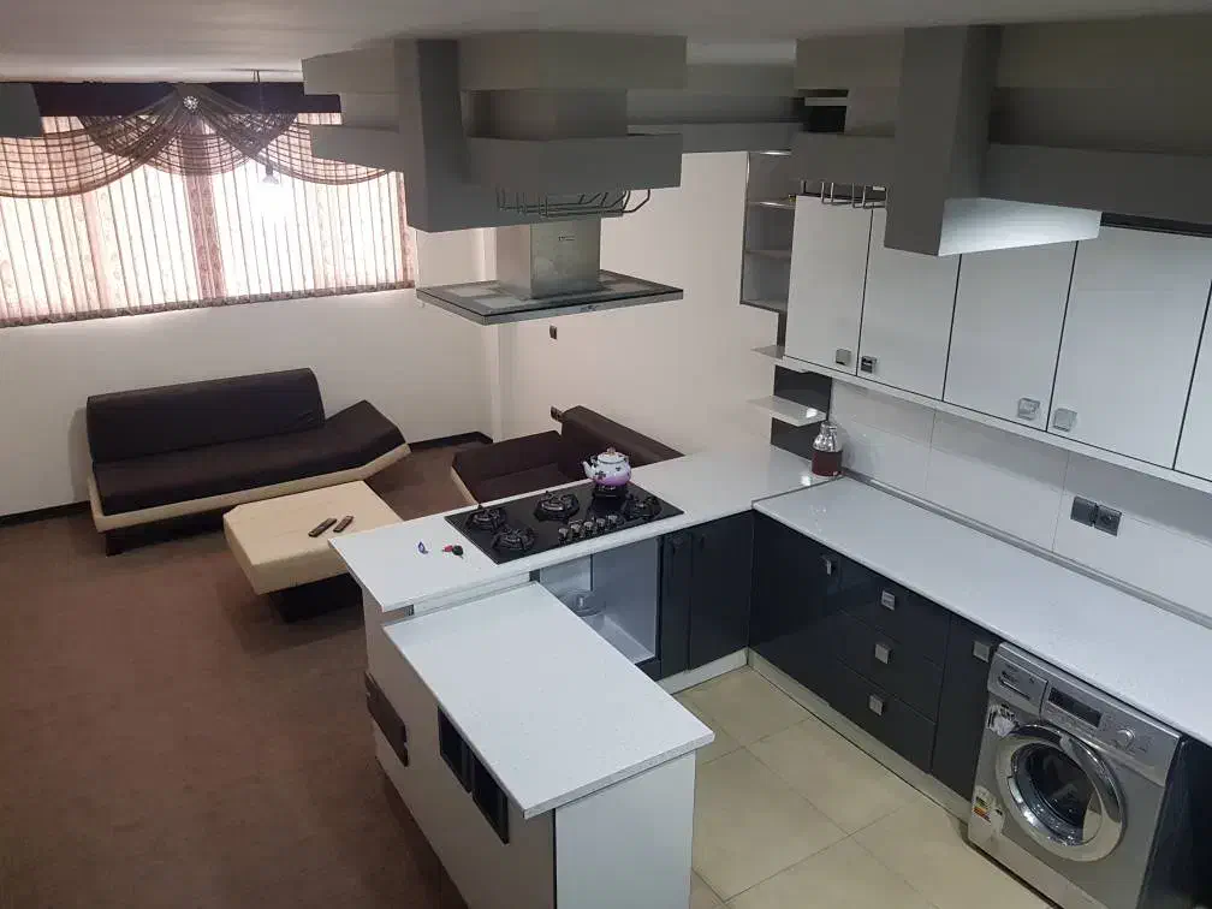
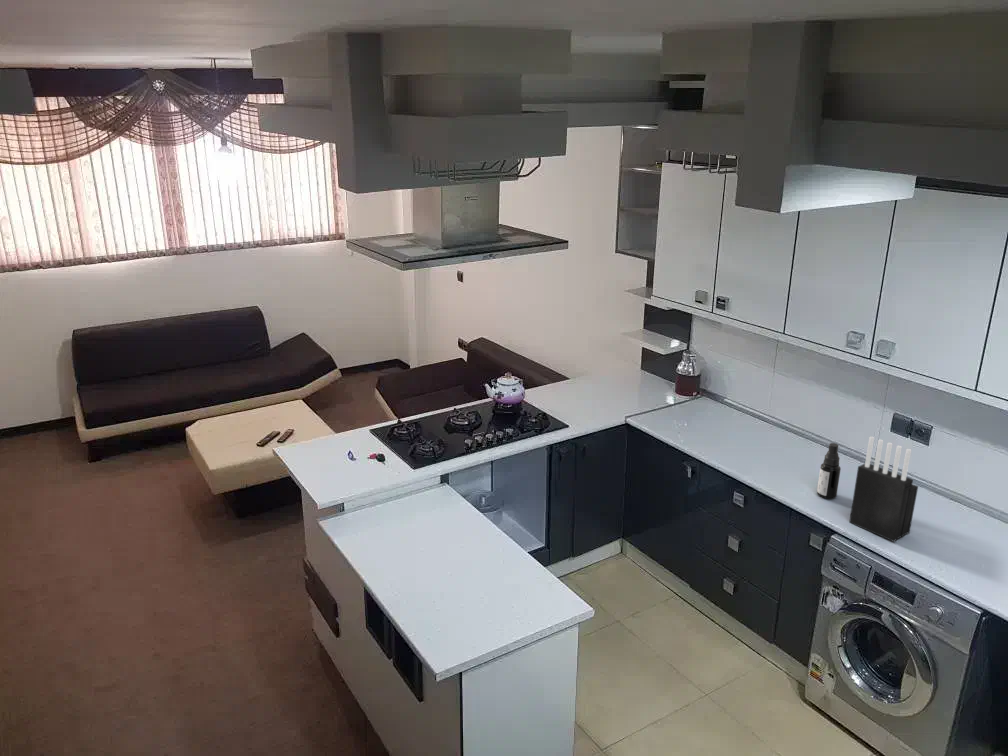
+ spray bottle (830, 470)
+ knife block (887, 484)
